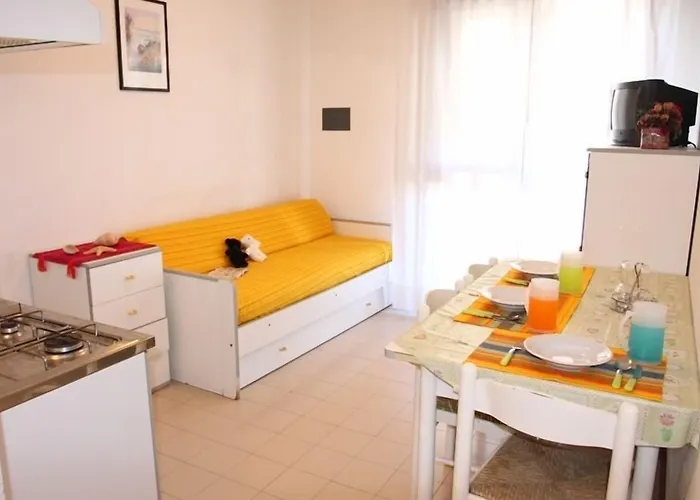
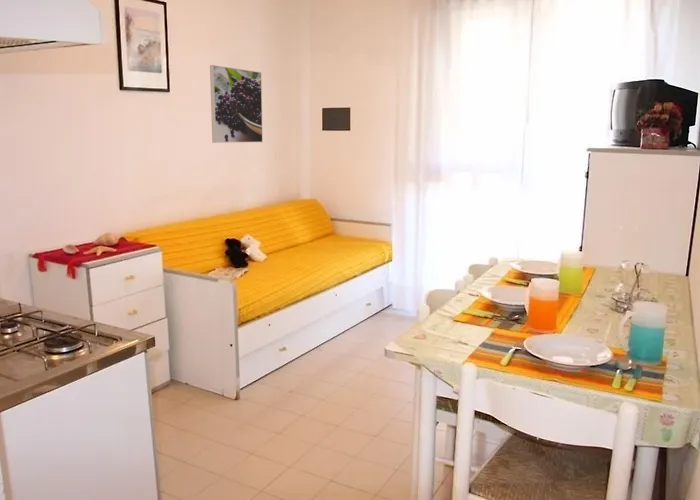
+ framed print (237, 106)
